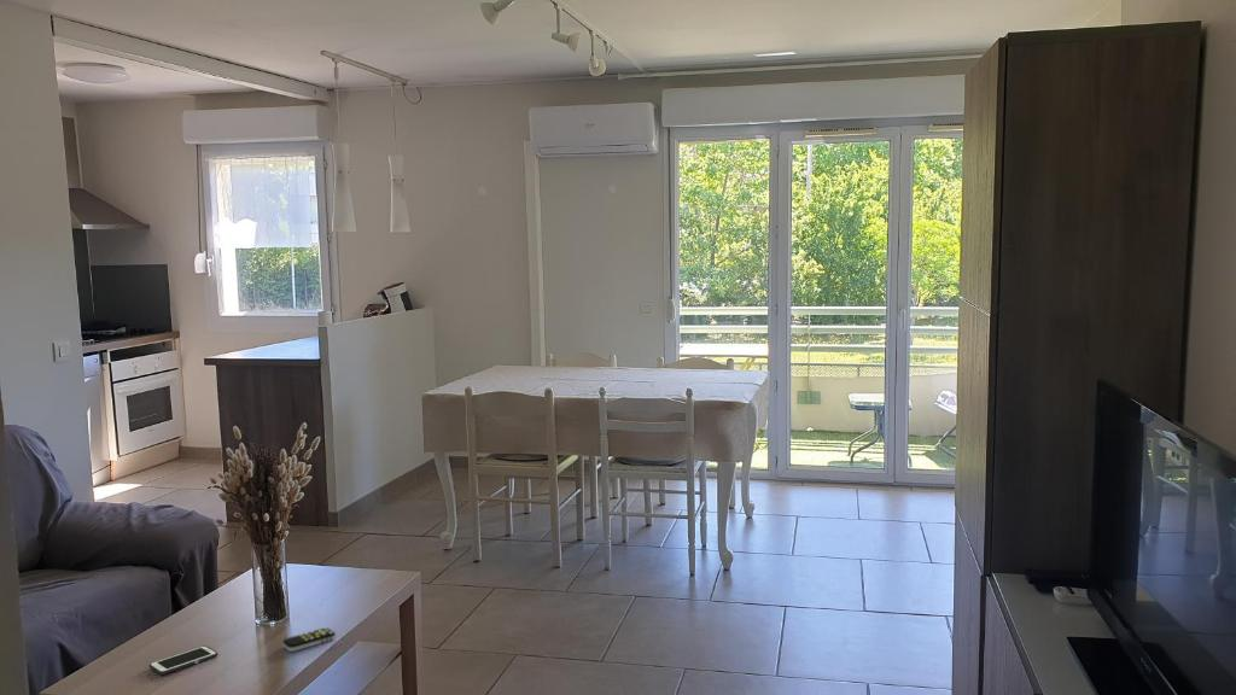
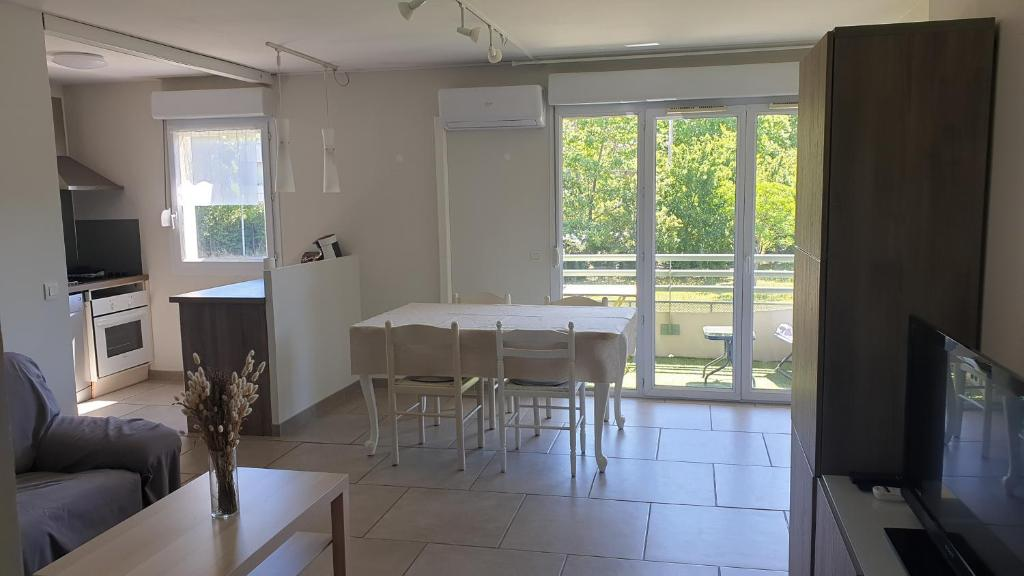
- cell phone (183, 659)
- remote control (309, 638)
